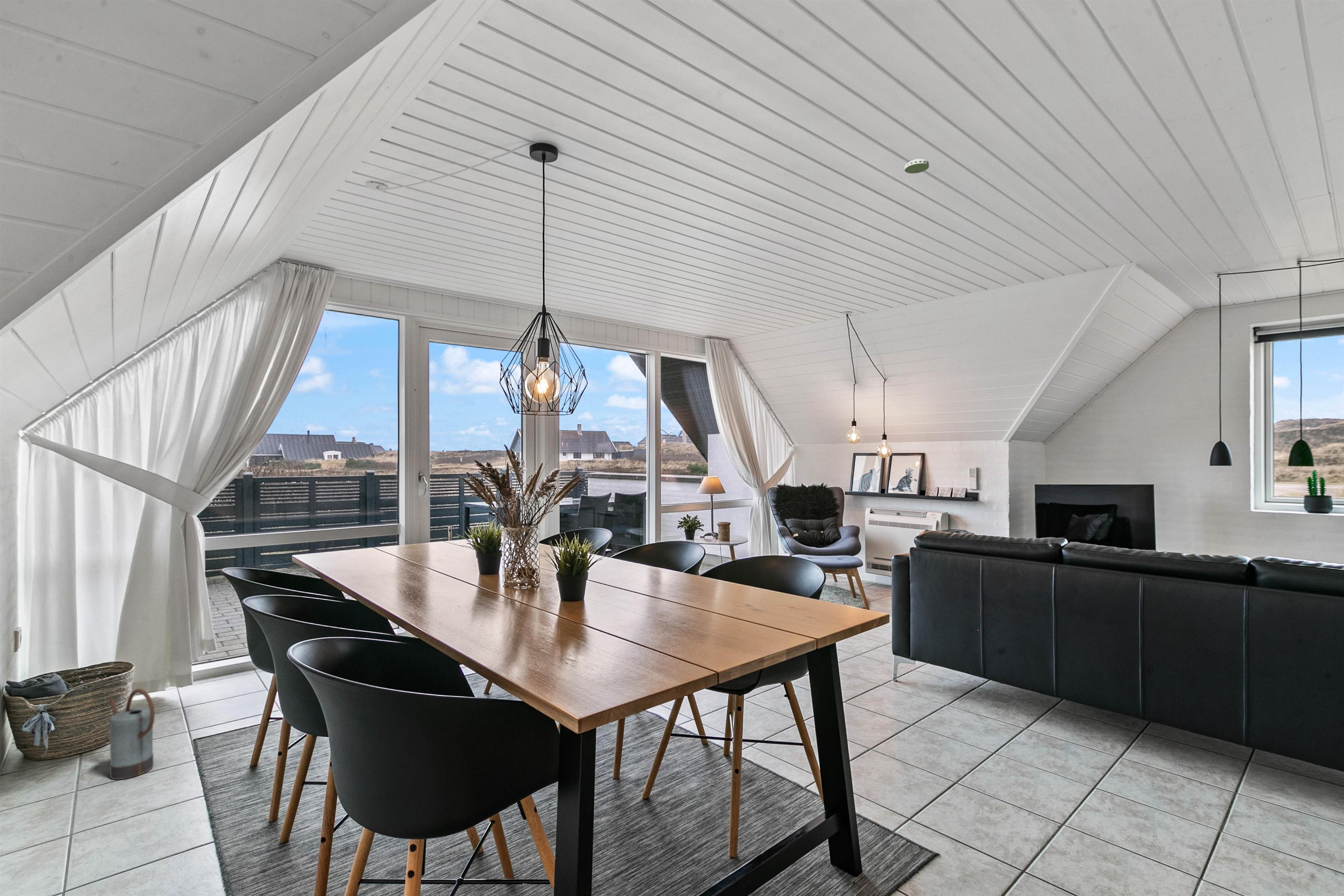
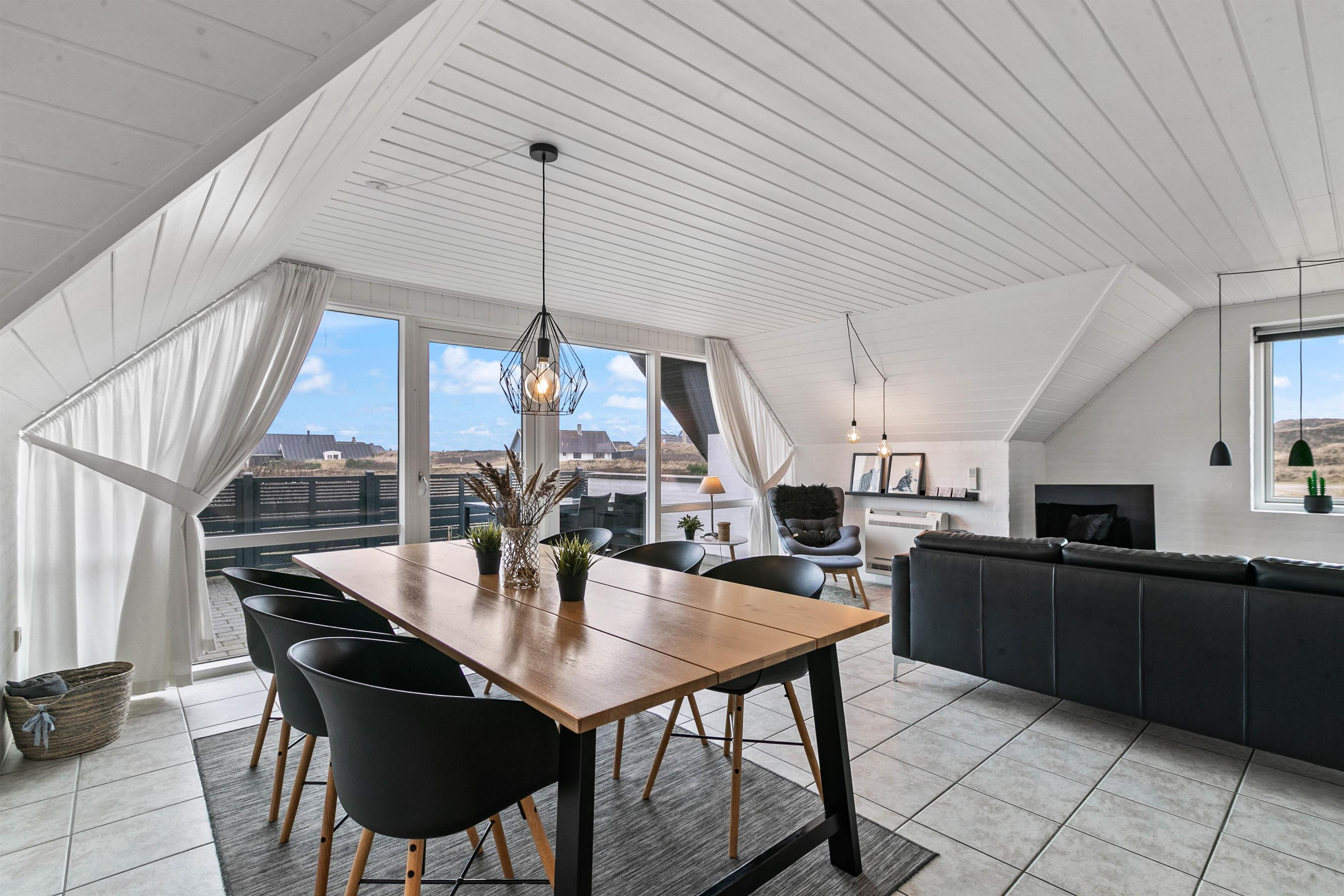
- smoke detector (916, 166)
- watering can (131, 729)
